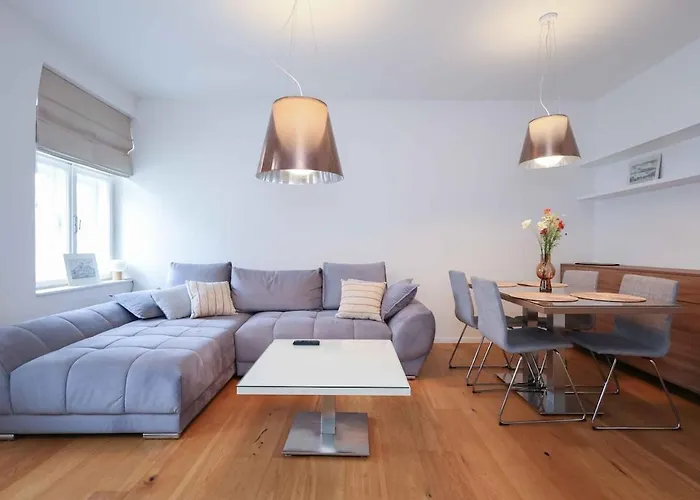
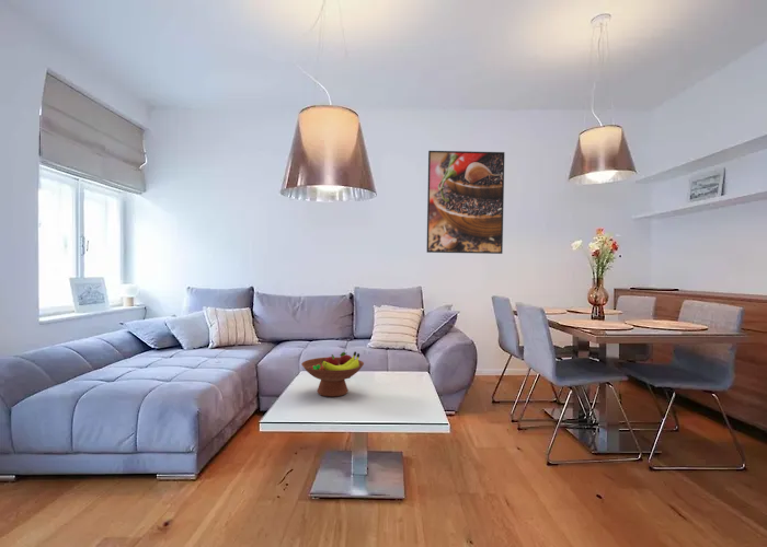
+ fruit bowl (332, 372)
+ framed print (465, 202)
